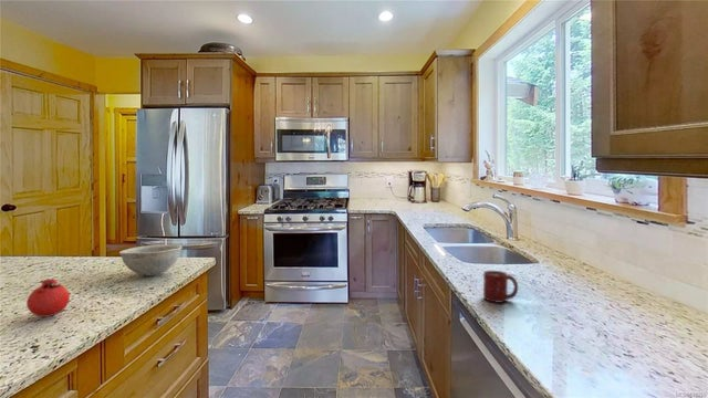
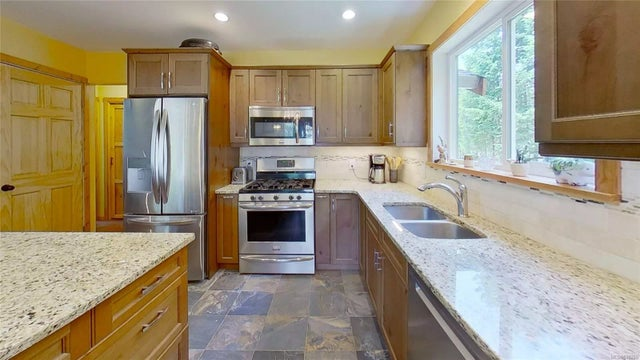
- bowl (152, 261)
- cup (500, 285)
- fruit (49, 296)
